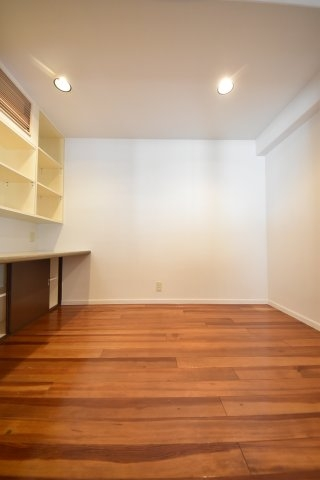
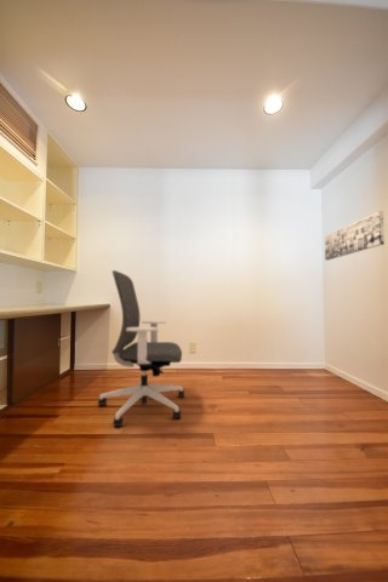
+ office chair (141, 337)
+ wall art (349, 239)
